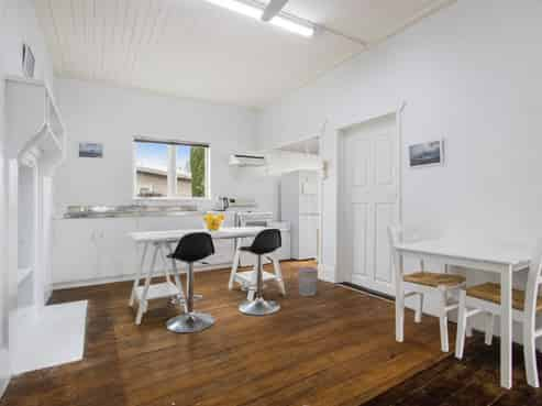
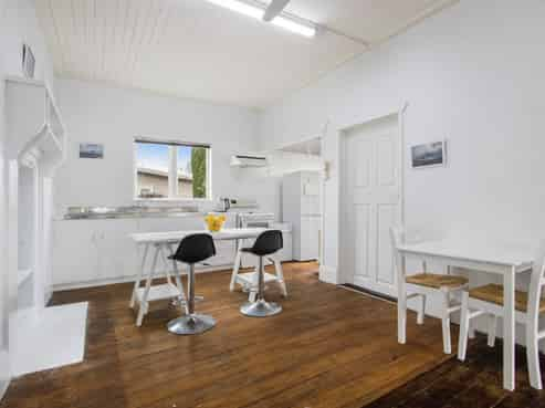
- wastebasket (307, 281)
